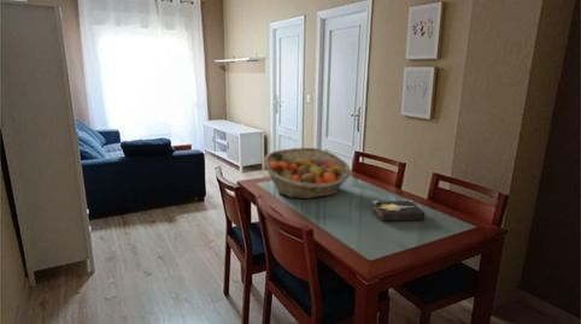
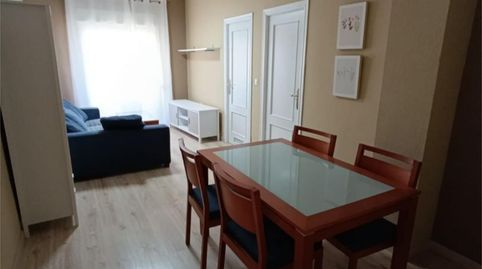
- fruit basket (306, 171)
- hardback book (397, 210)
